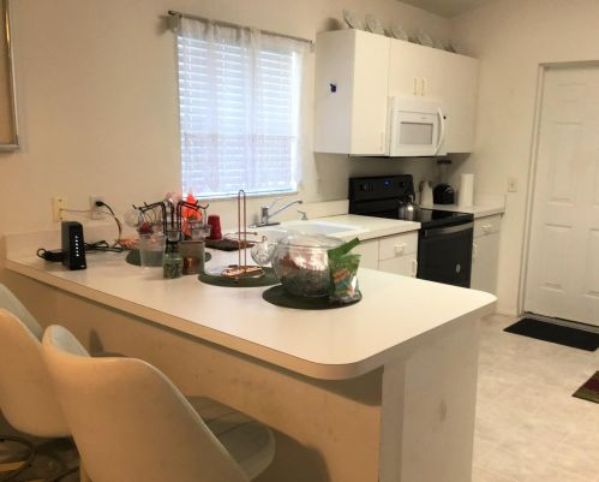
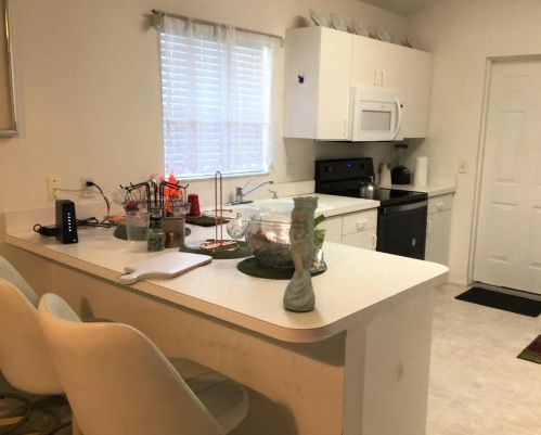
+ vase (300, 253)
+ chopping board (160, 267)
